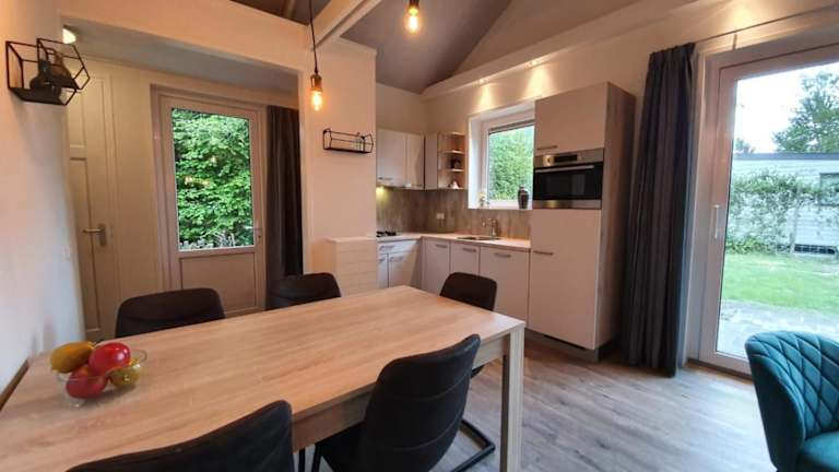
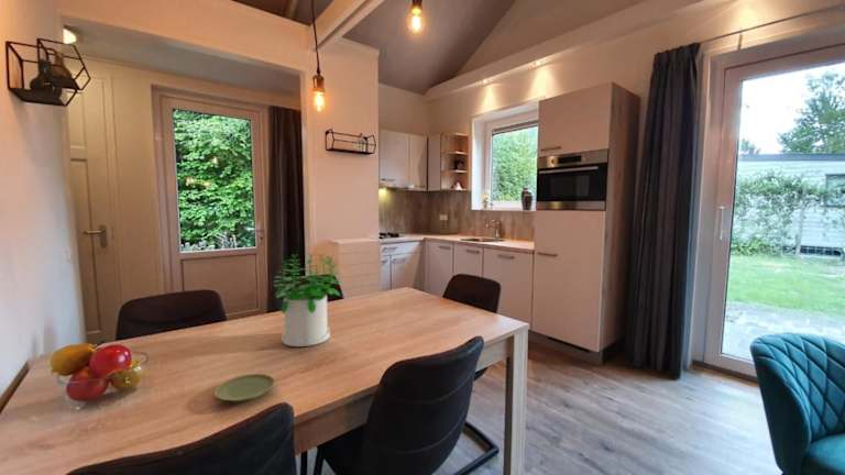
+ potted plant (310, 296)
+ plate (245, 388)
